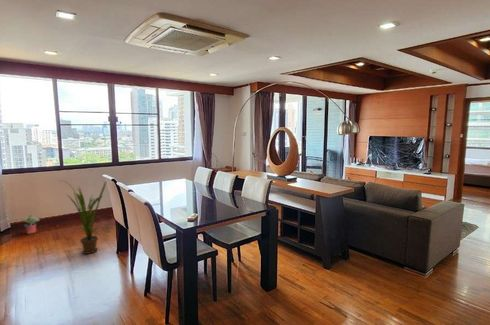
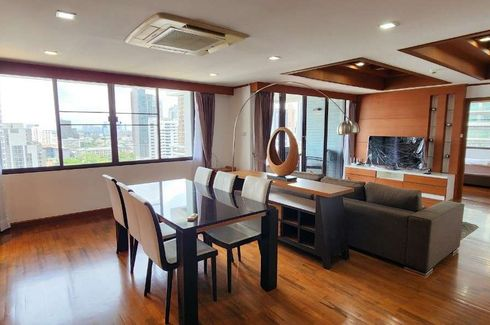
- potted plant (31, 223)
- house plant (83, 216)
